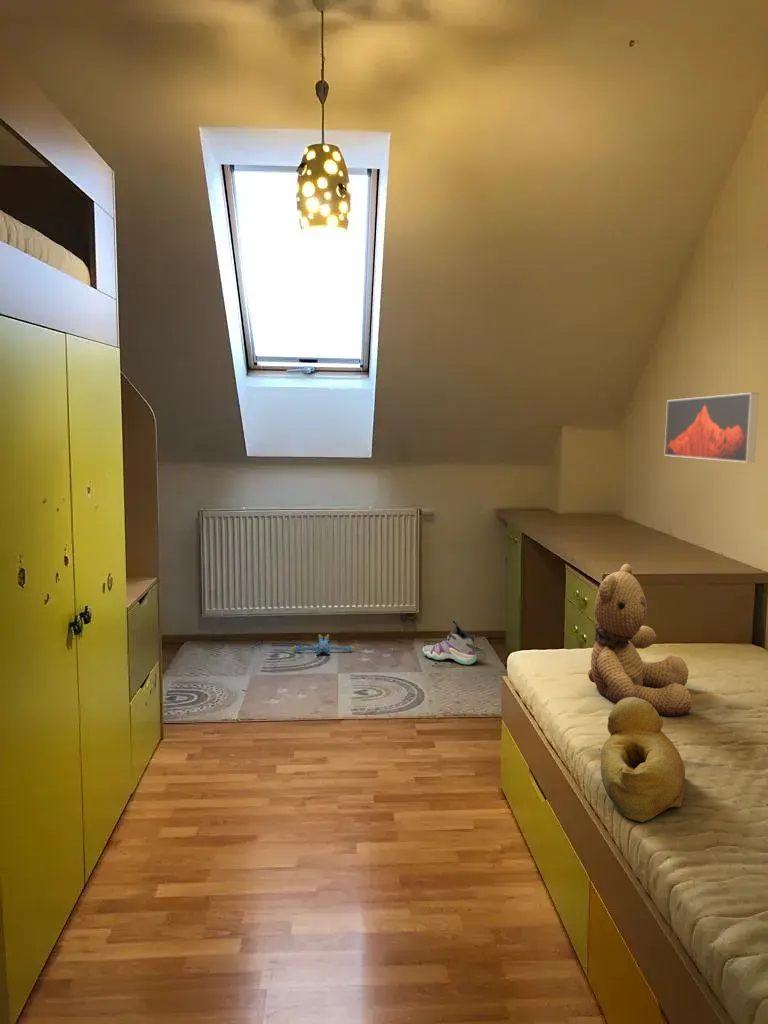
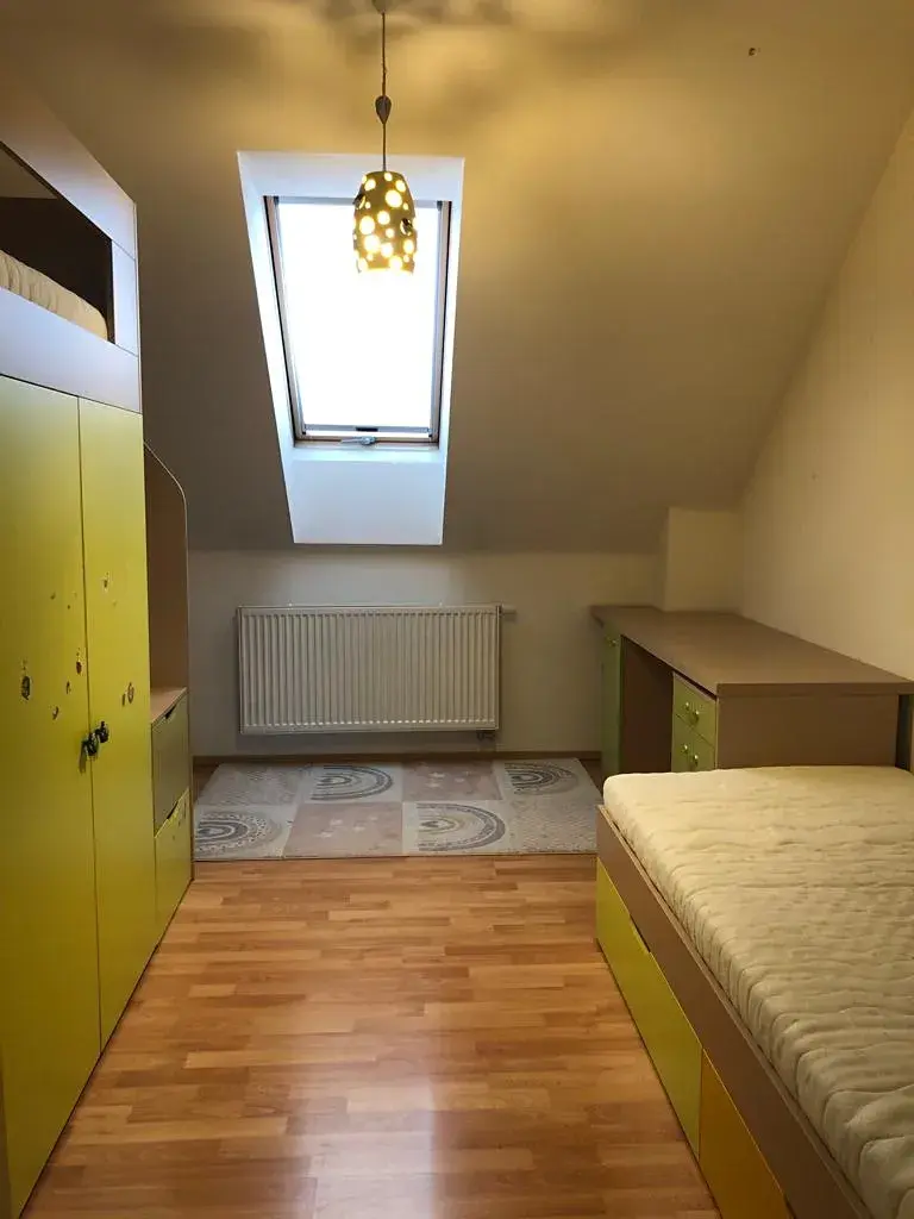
- teddy bear (642, 632)
- rubber duck (646, 749)
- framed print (706, 427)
- sneaker (449, 639)
- plush toy (323, 643)
